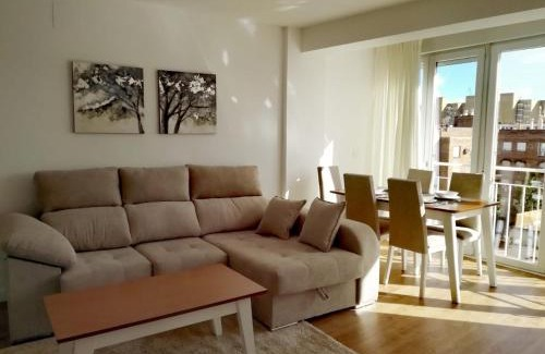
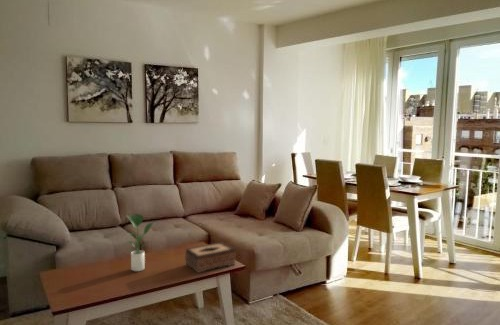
+ tissue box (210, 256)
+ potted plant (139, 239)
